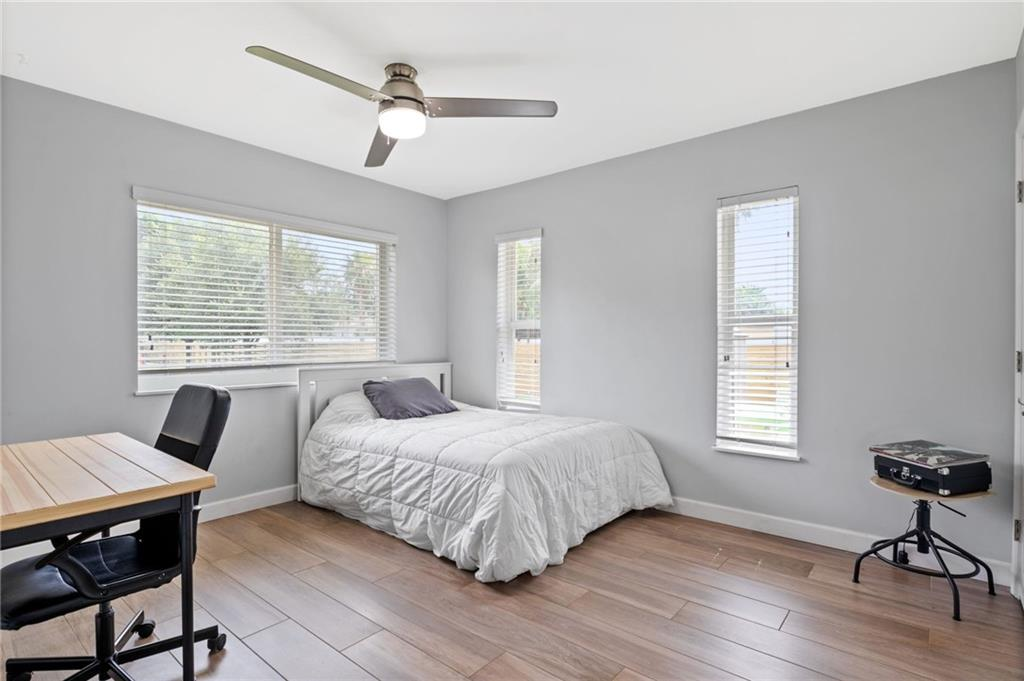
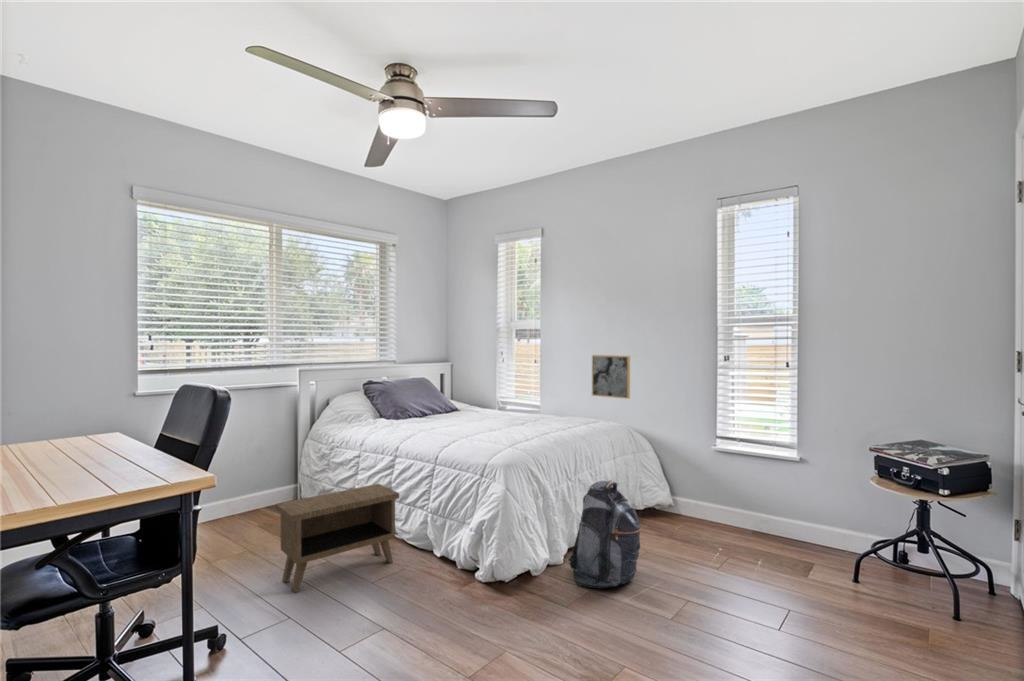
+ nightstand (339, 534)
+ backpack (603, 528)
+ wall art (610, 376)
